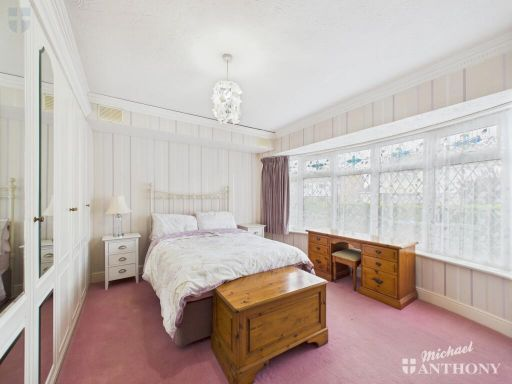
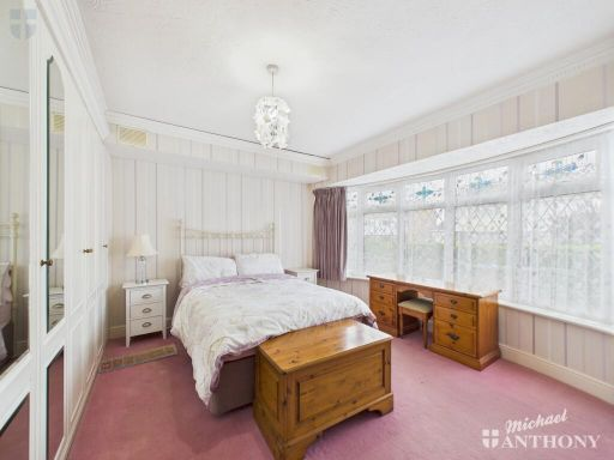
+ woven basket (139, 356)
